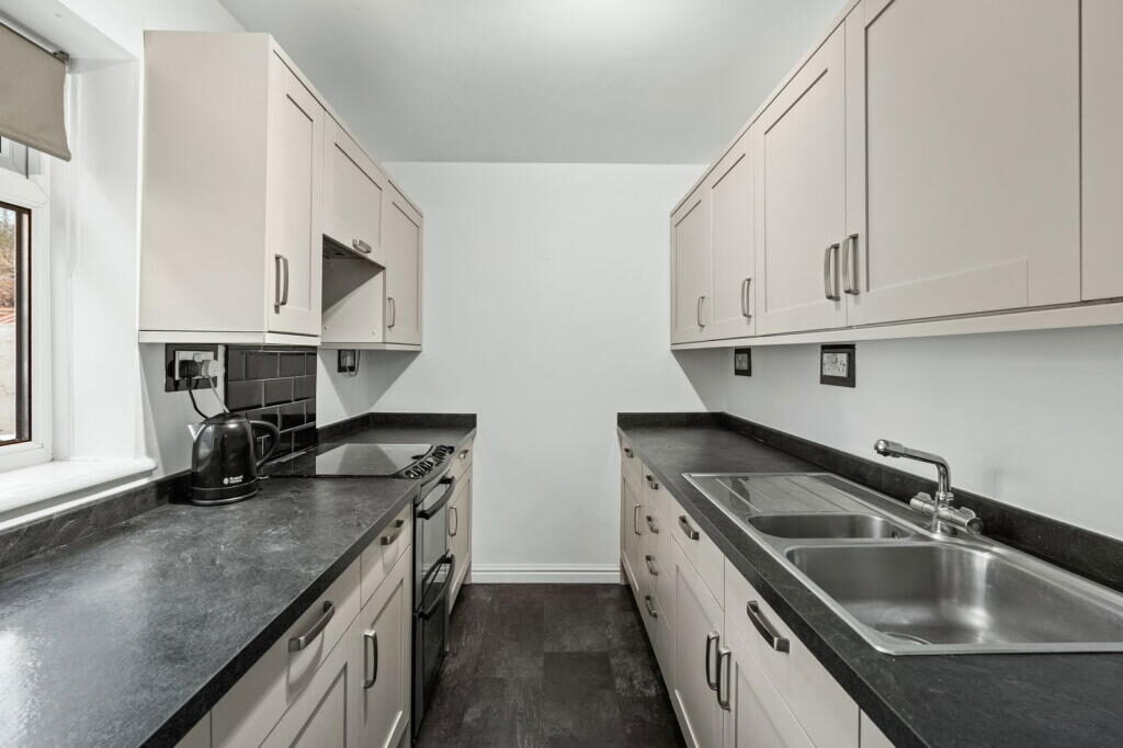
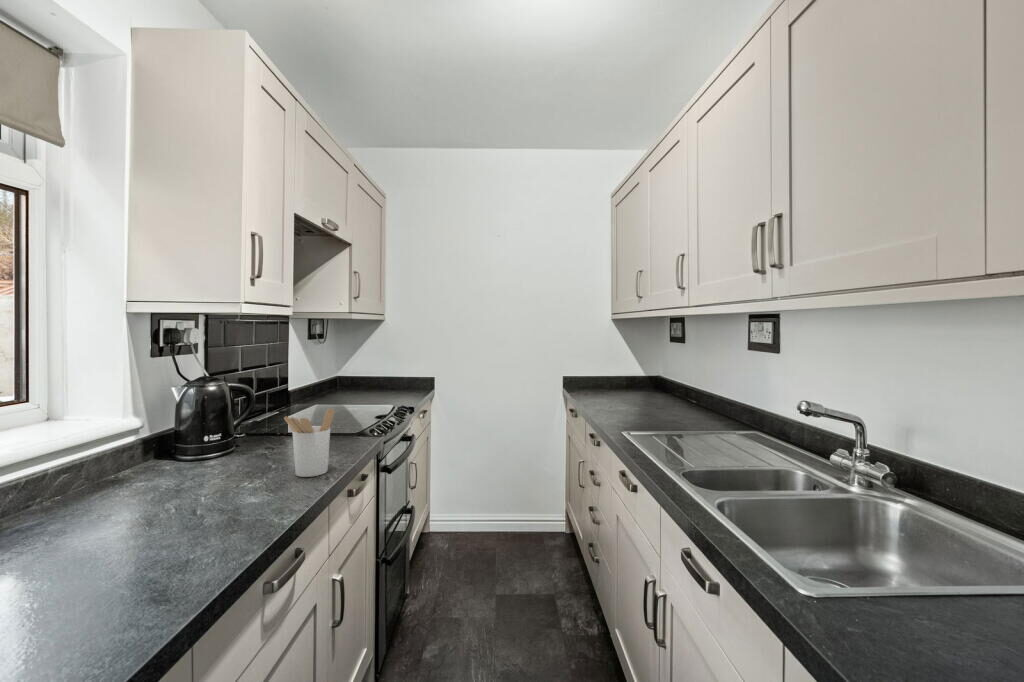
+ utensil holder (307, 442)
